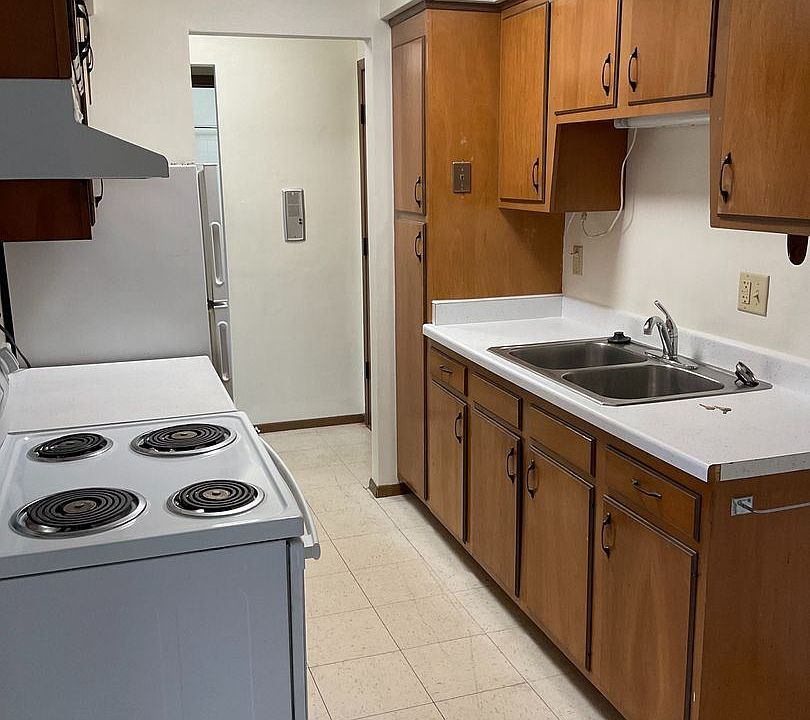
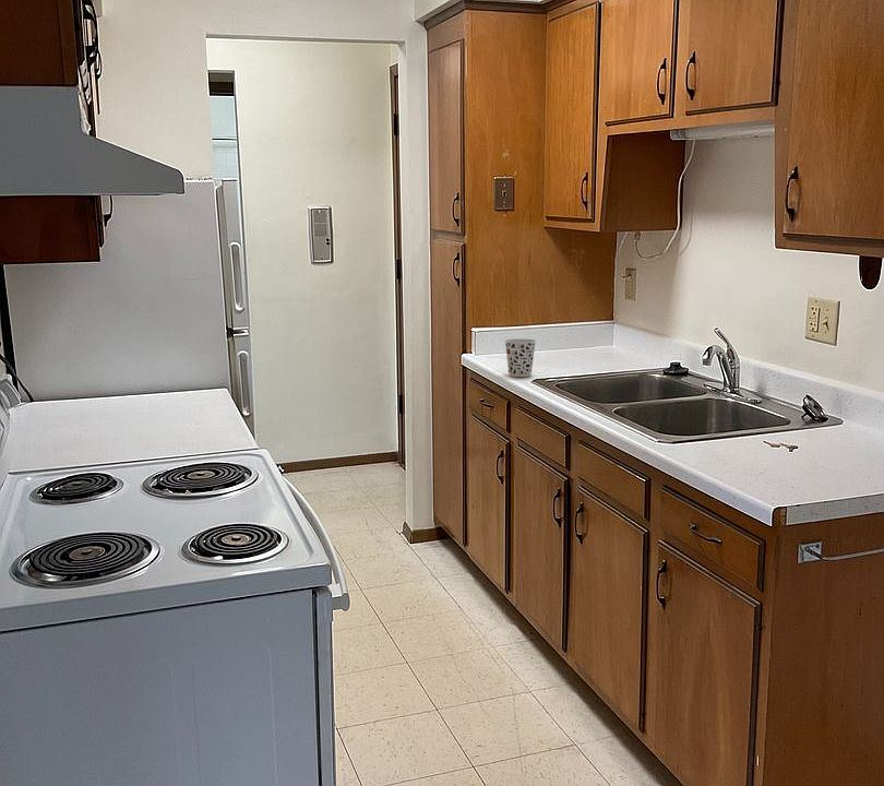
+ cup (519, 357)
